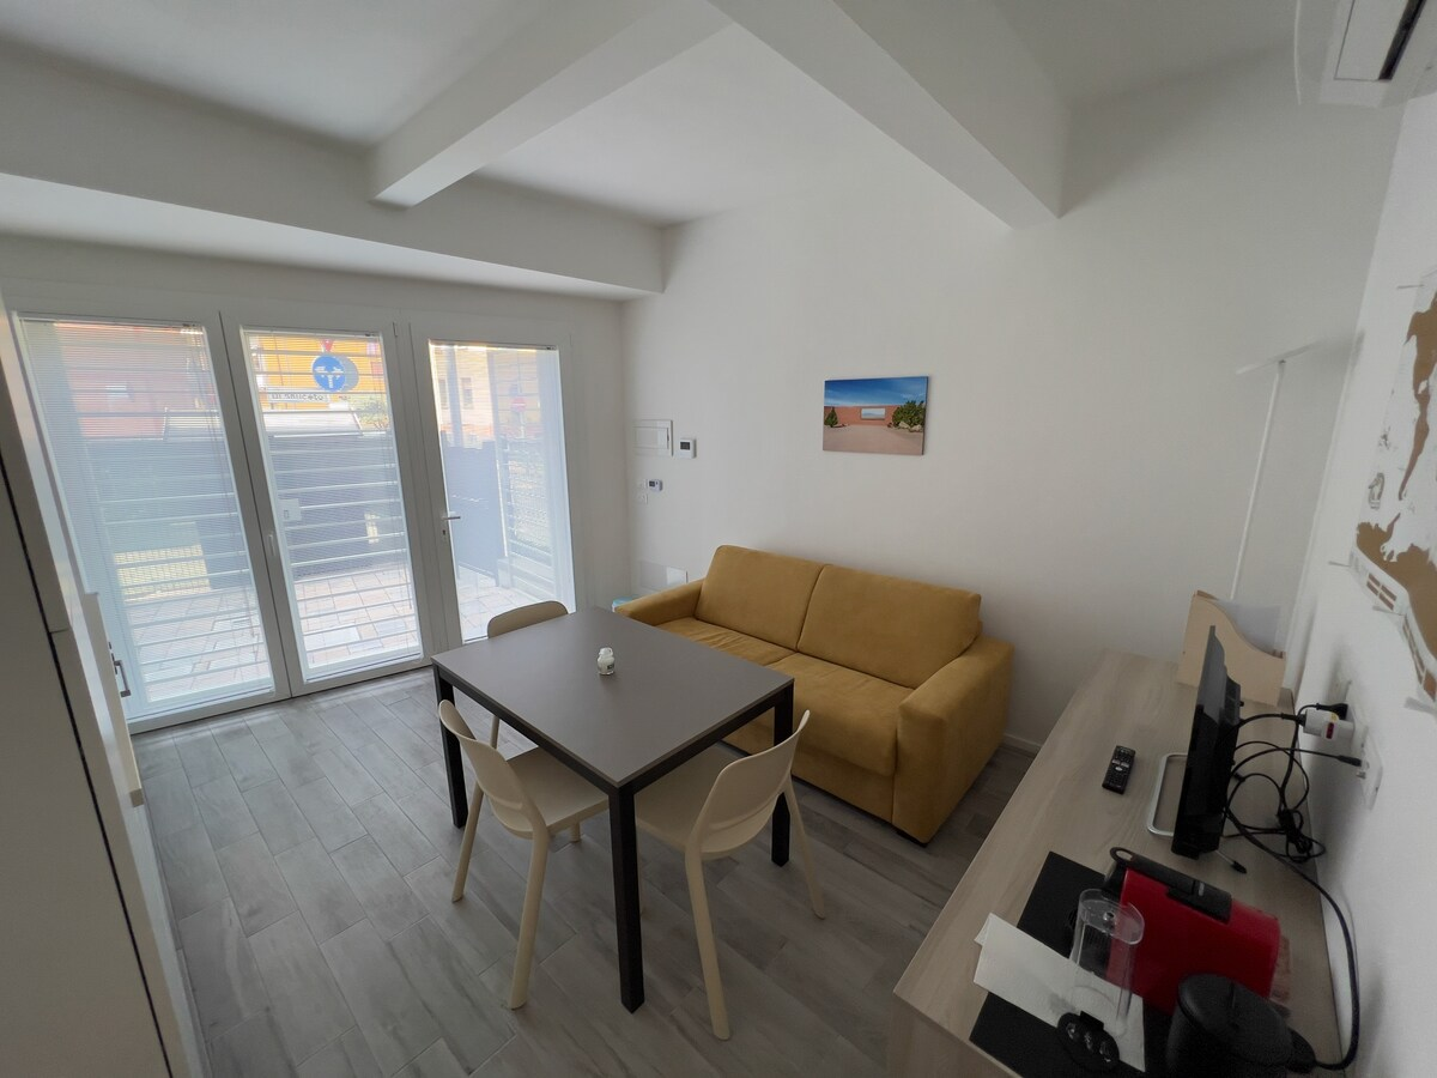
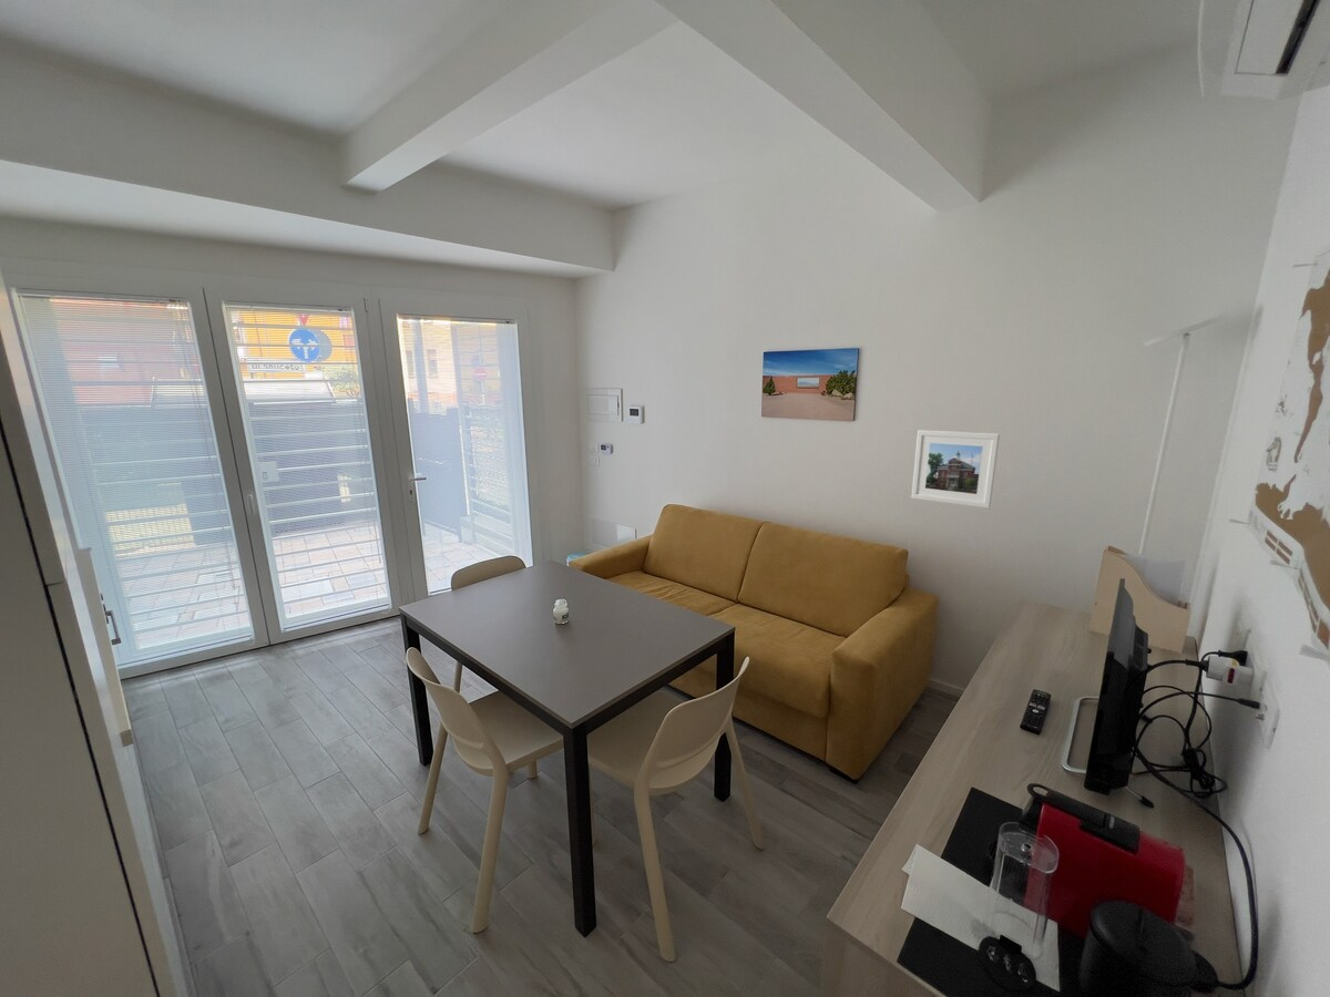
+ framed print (952, 467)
